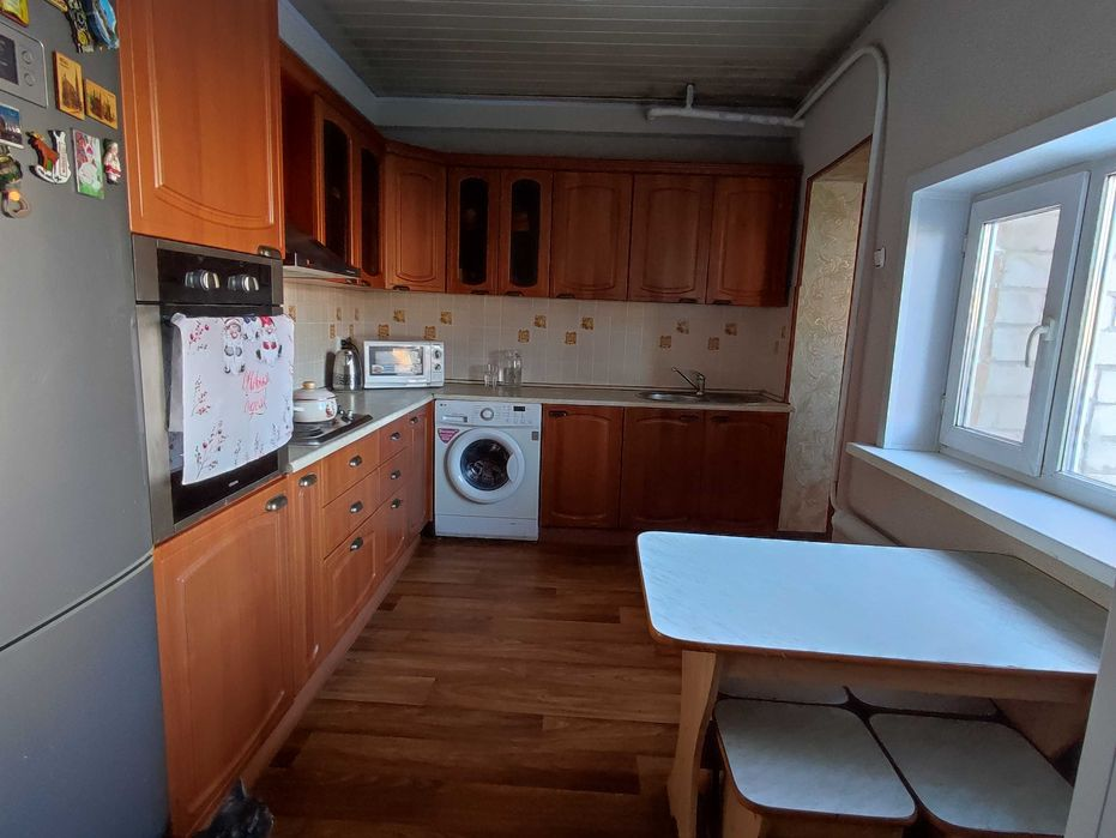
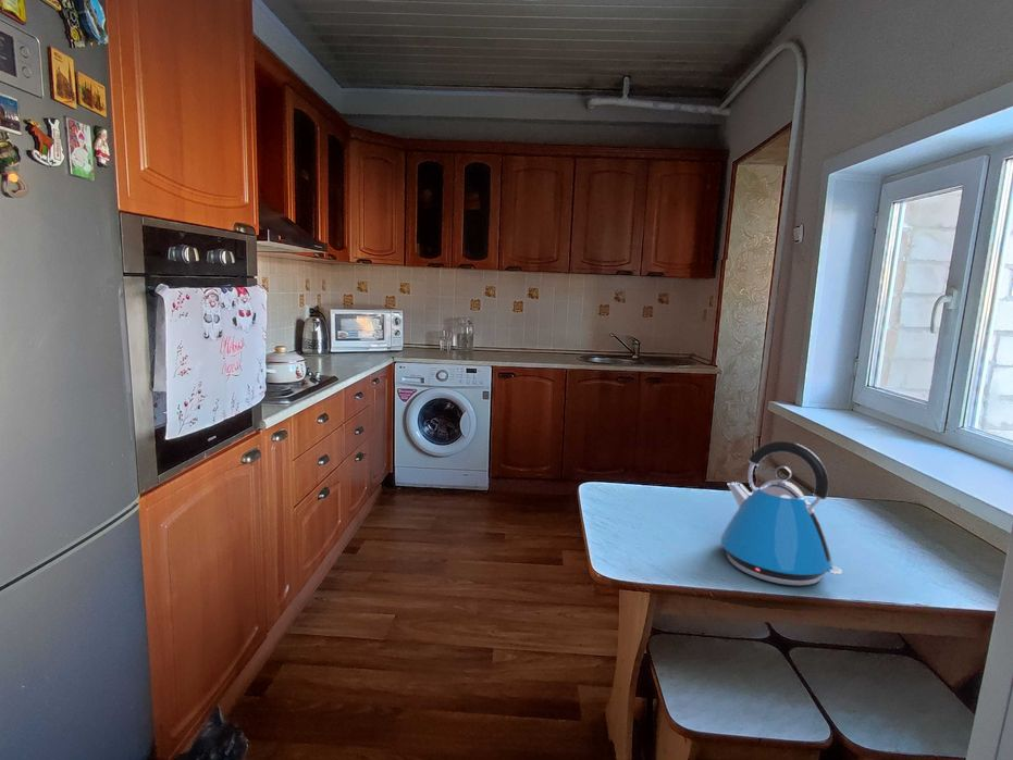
+ kettle (783, 504)
